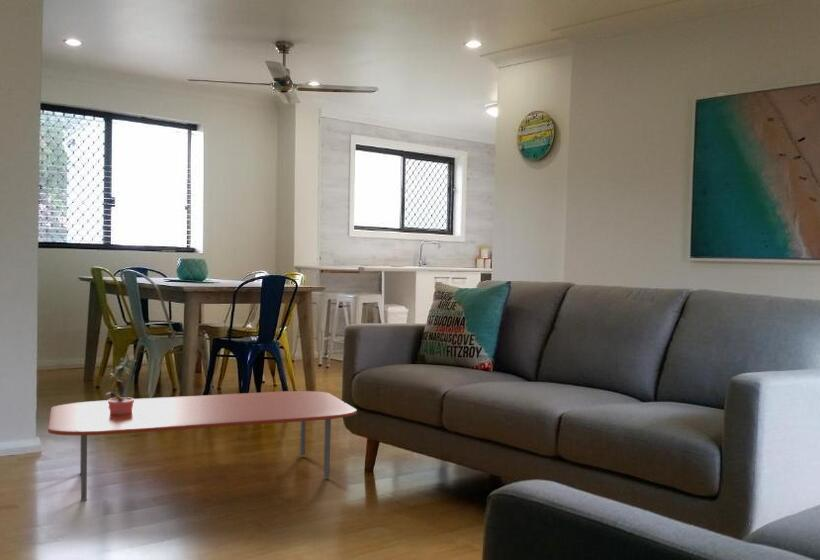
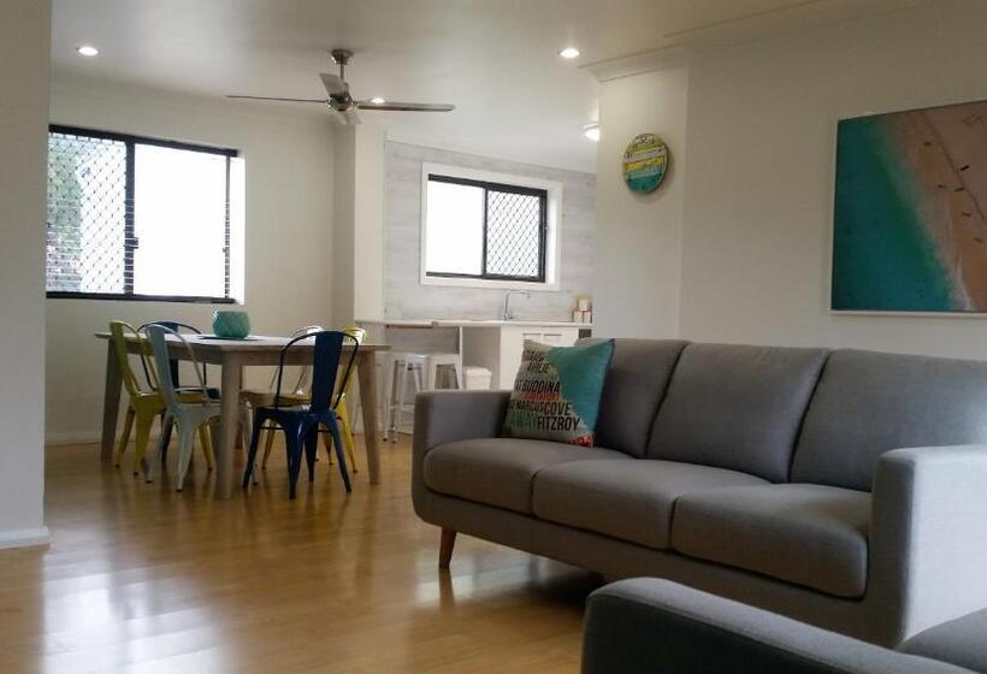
- potted plant (121, 381)
- coffee table (205, 427)
